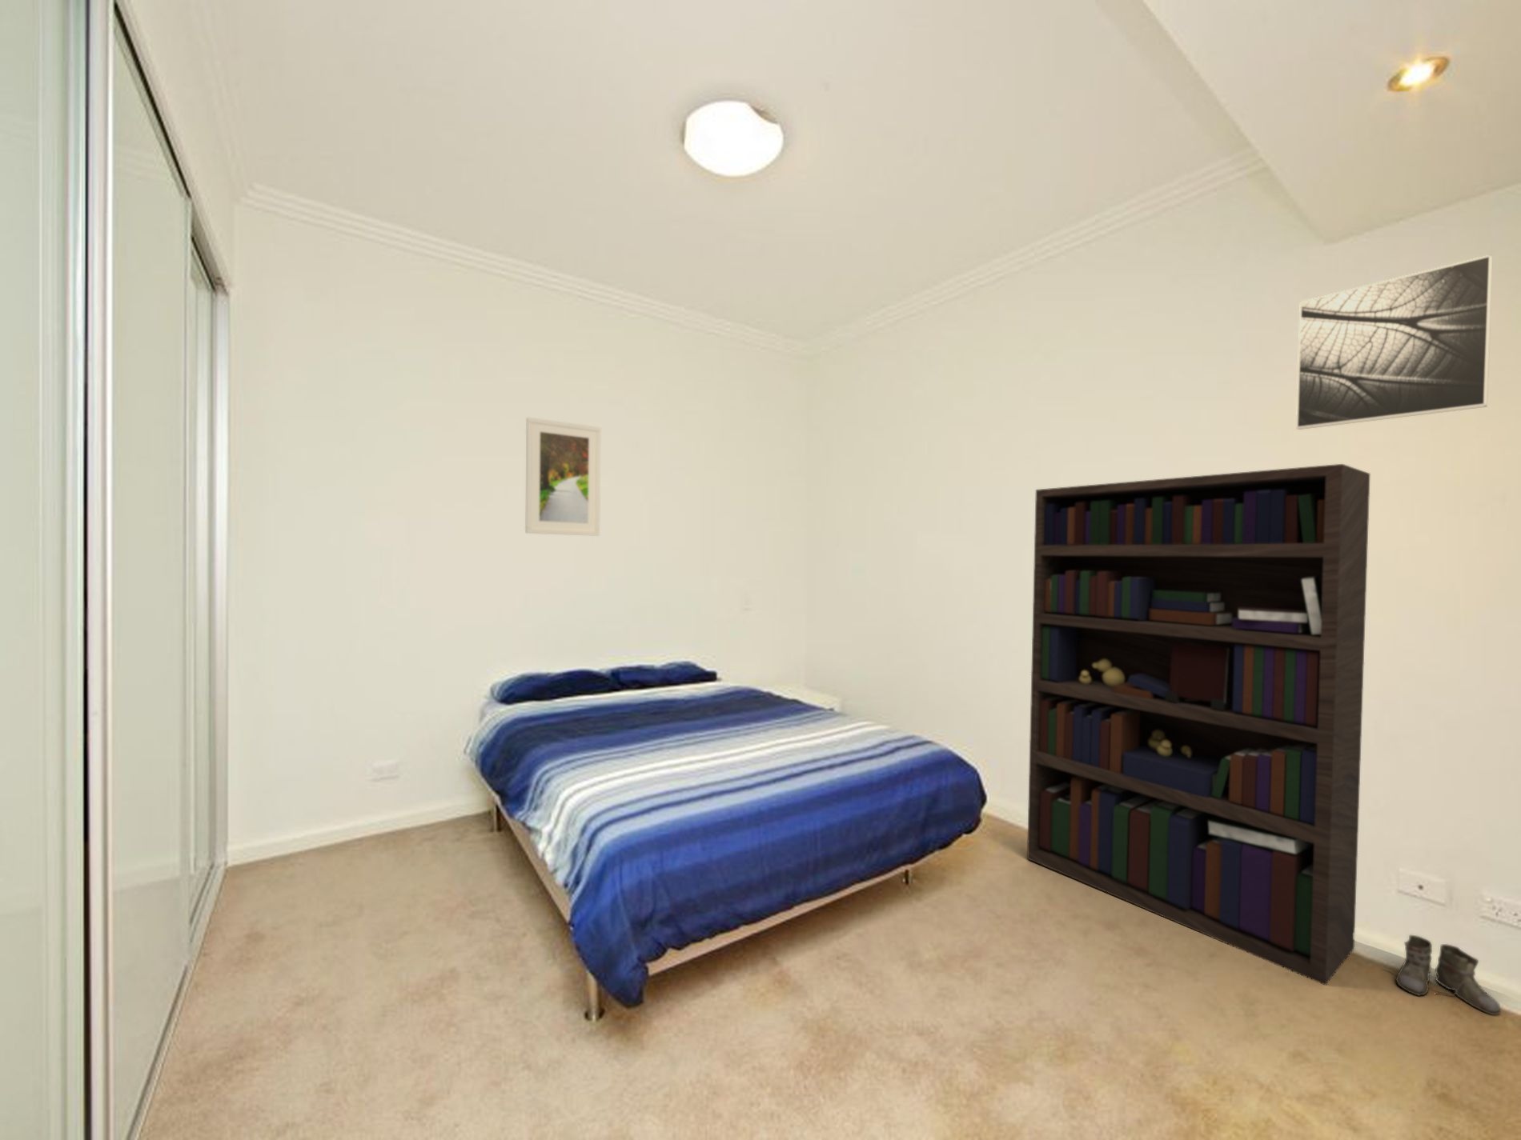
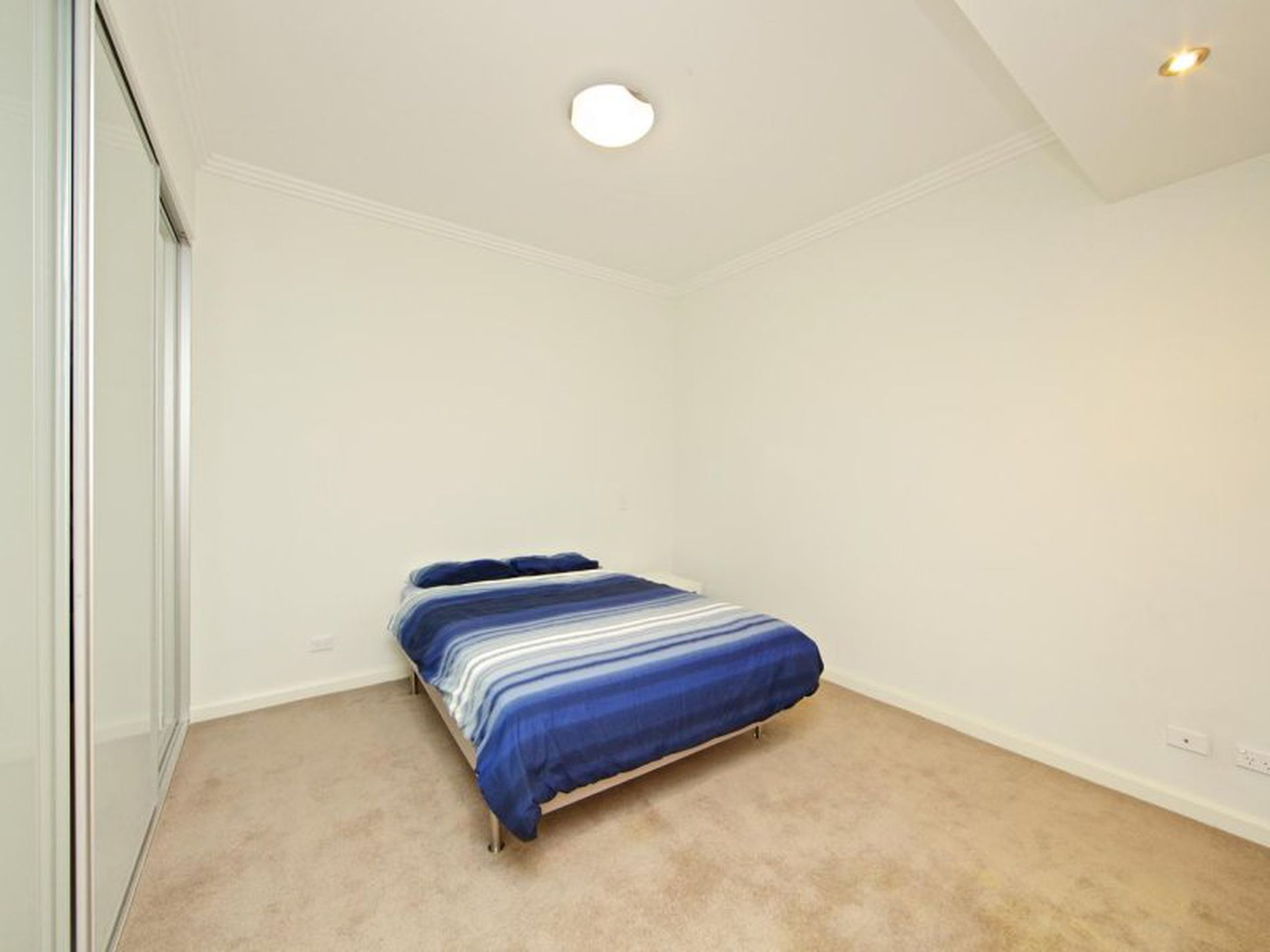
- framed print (1386, 350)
- boots (1438, 970)
- bookcase (1175, 691)
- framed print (564, 479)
